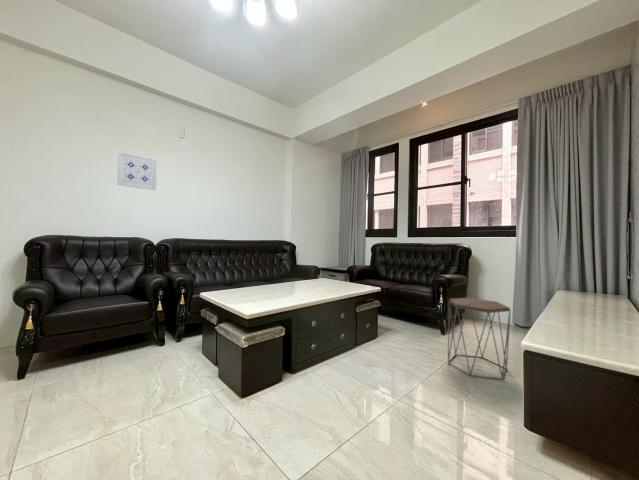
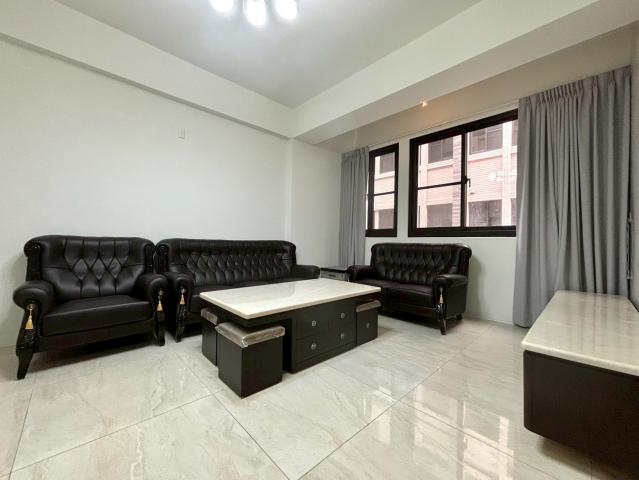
- side table (476, 334)
- wall art (138, 171)
